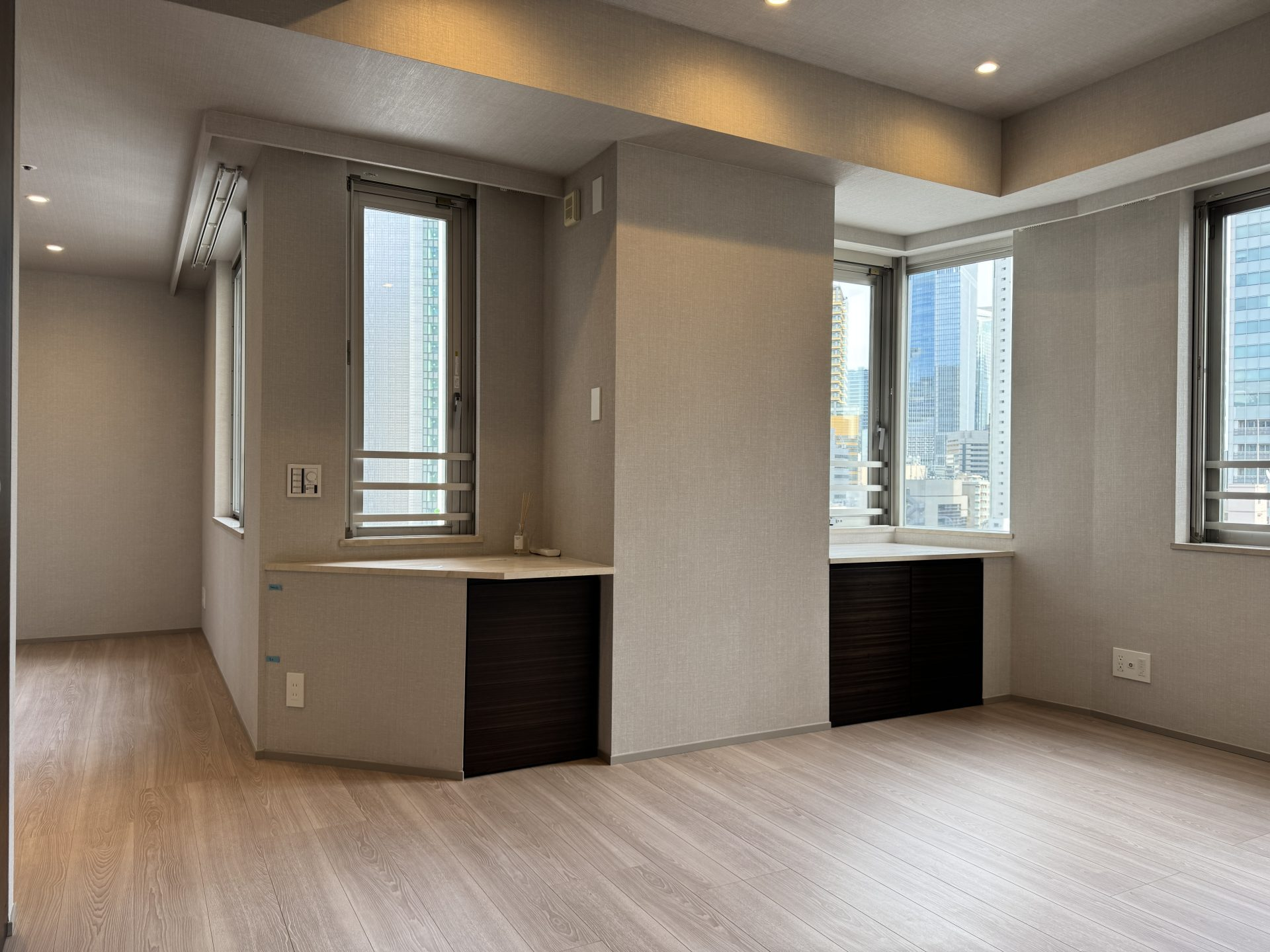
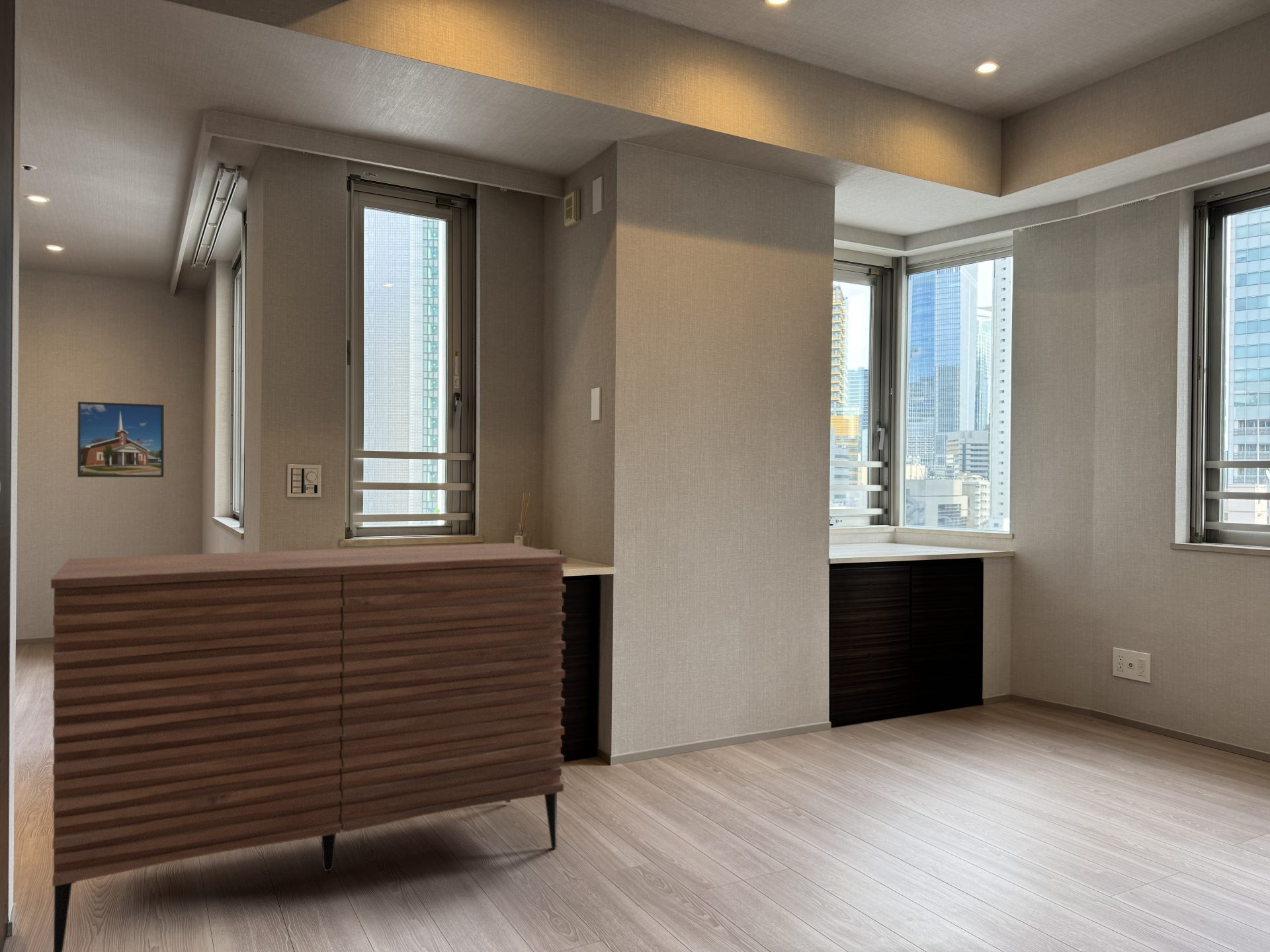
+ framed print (122, 440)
+ sideboard (327, 712)
